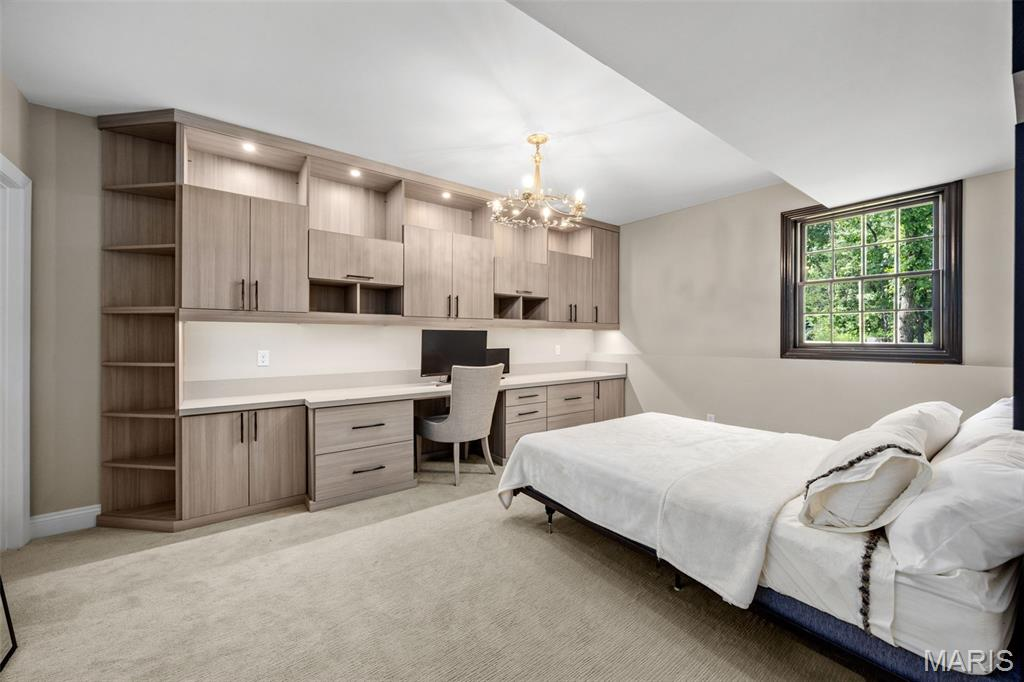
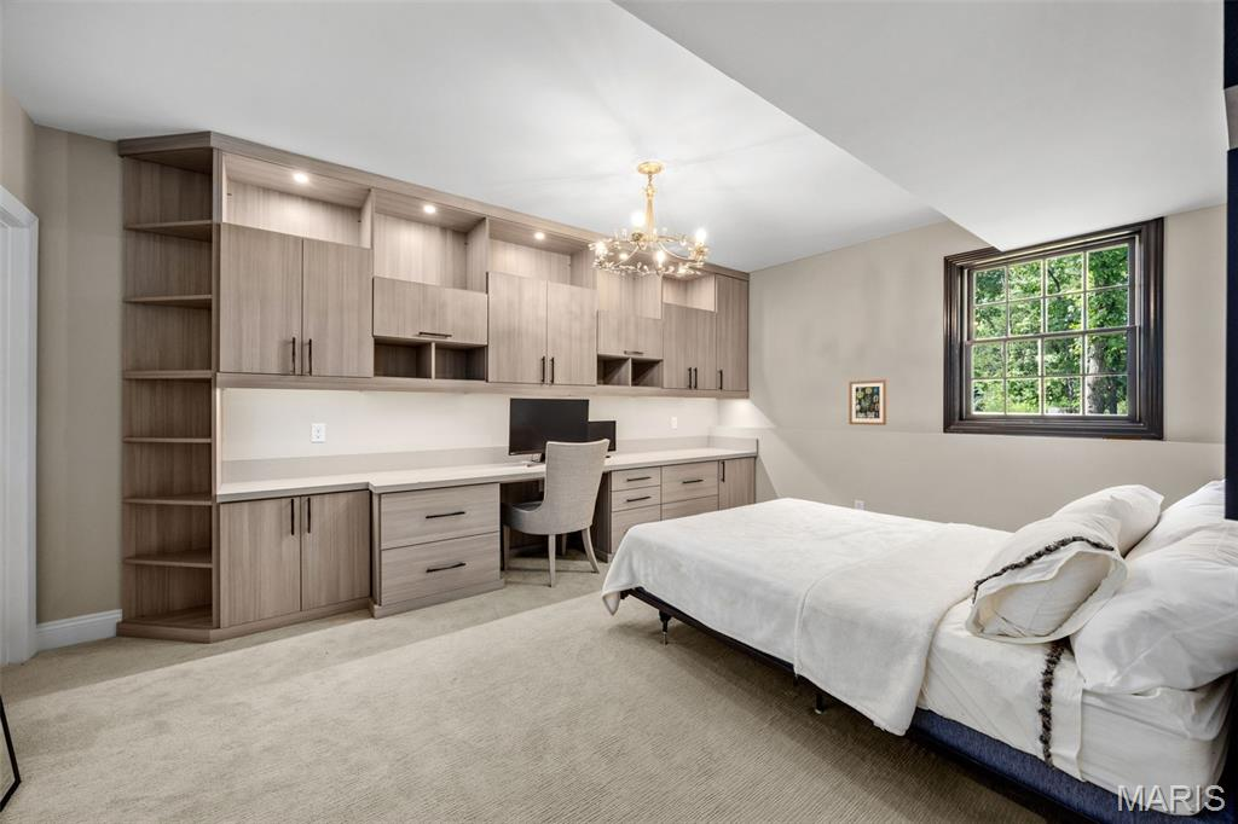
+ wall art (867, 402)
